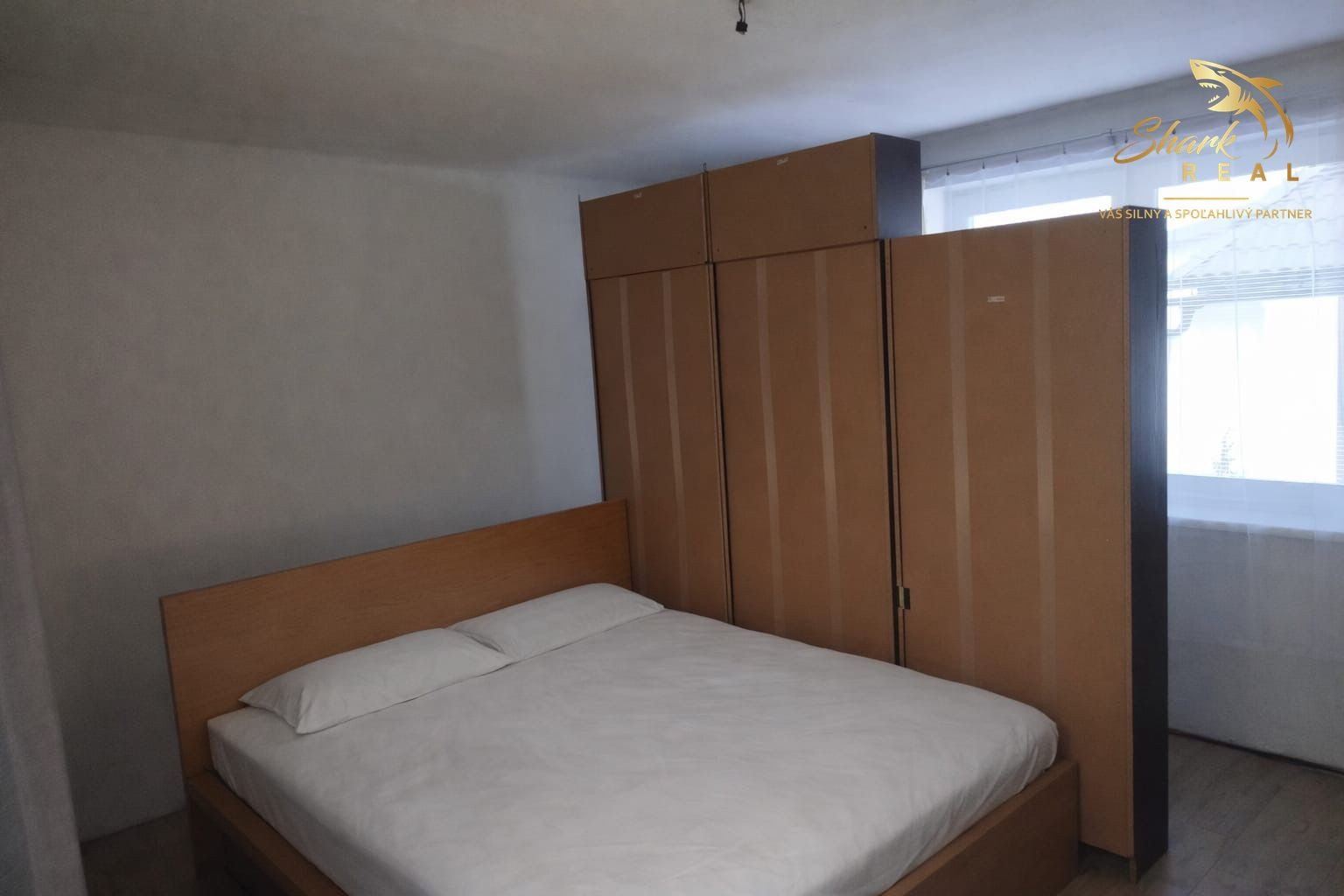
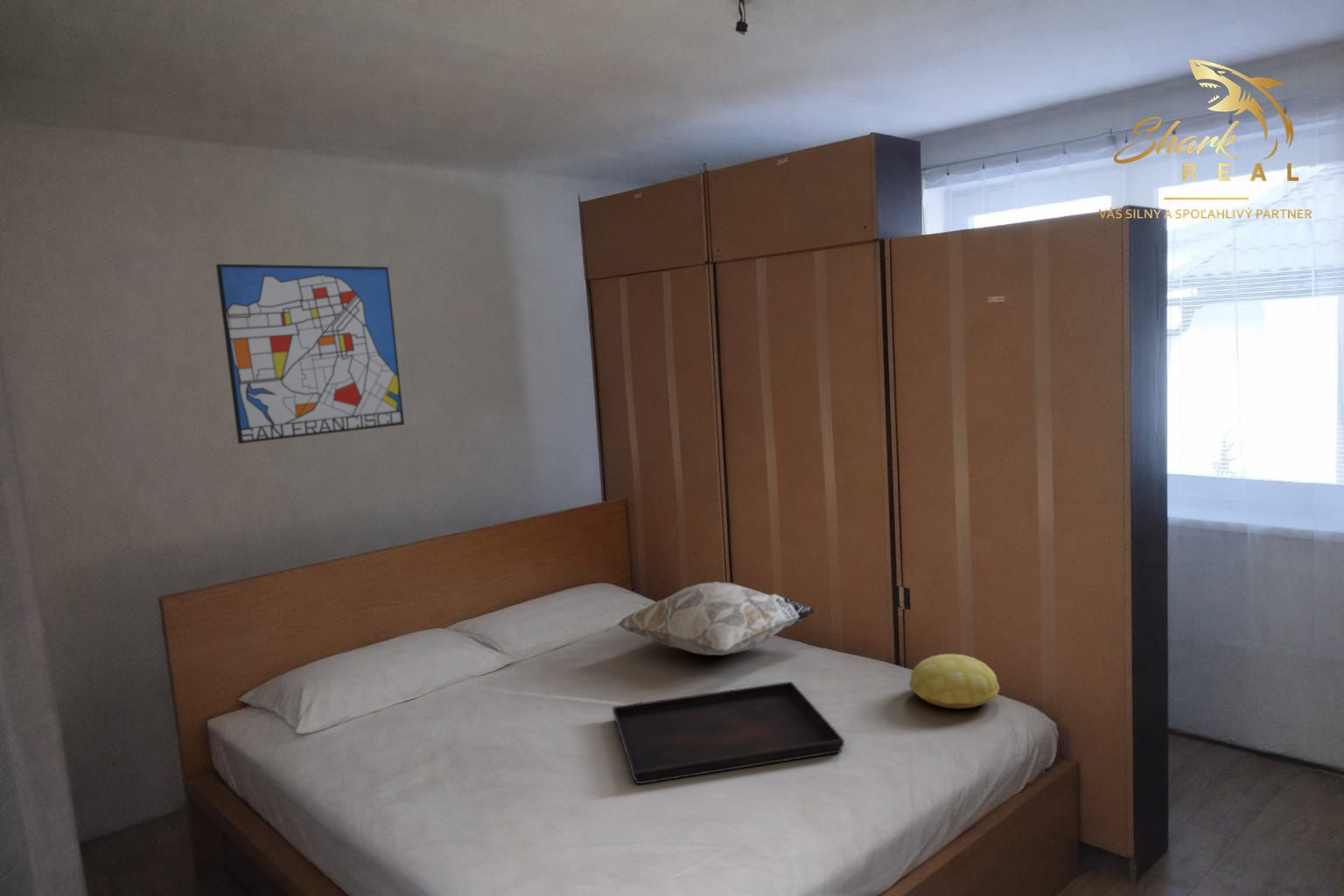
+ wall art (317, 350)
+ cushion (953, 680)
+ decorative pillow (717, 617)
+ serving tray (721, 728)
